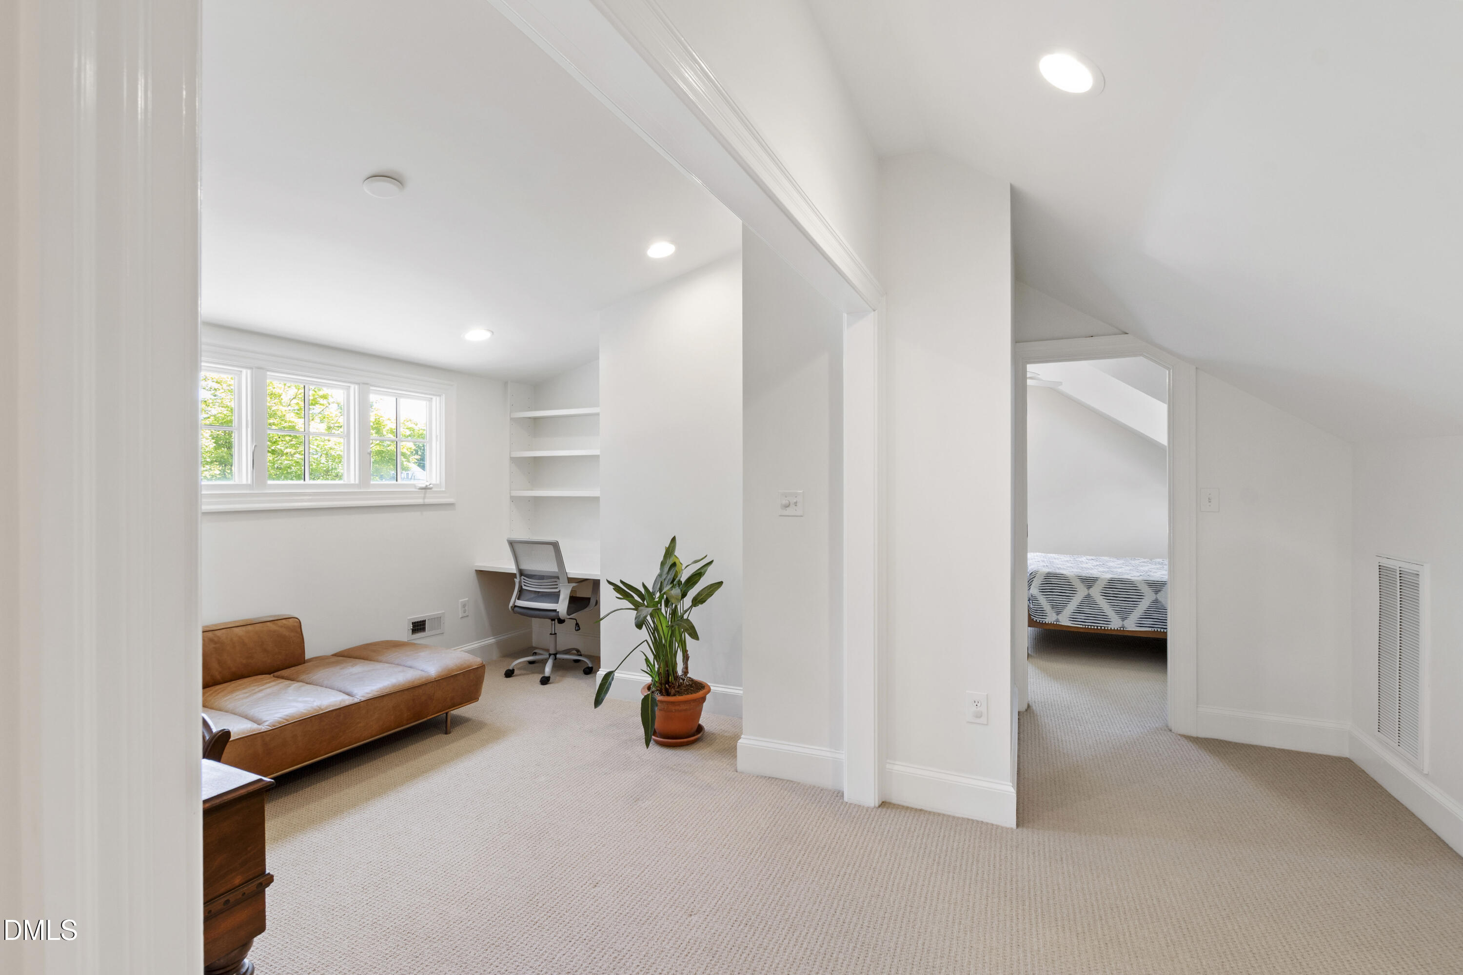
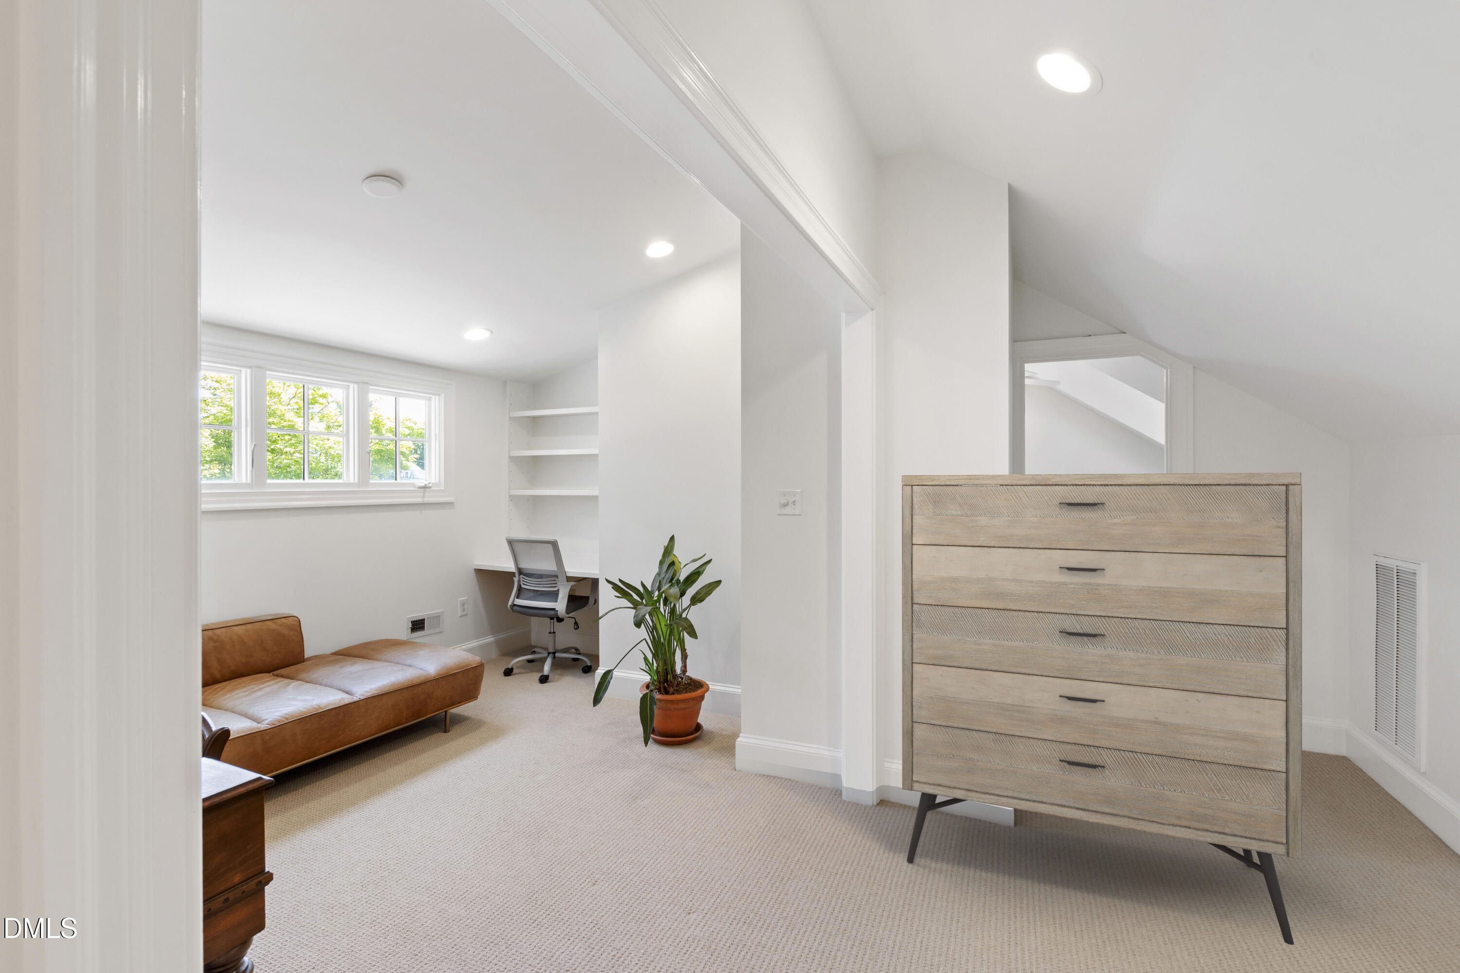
+ dresser (1079, 669)
